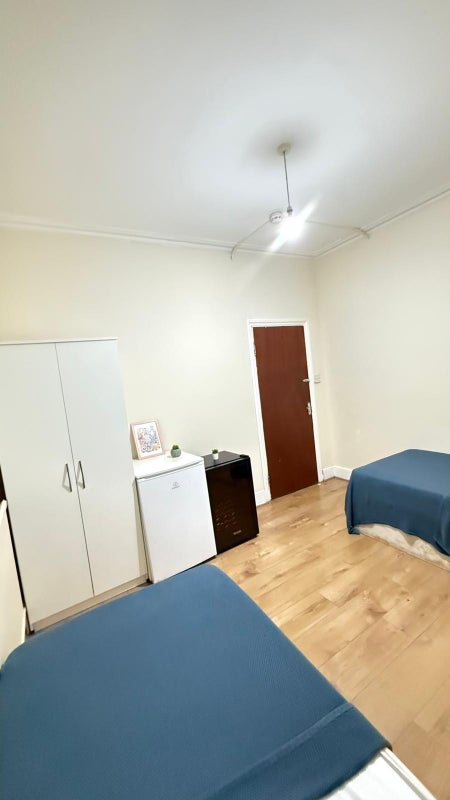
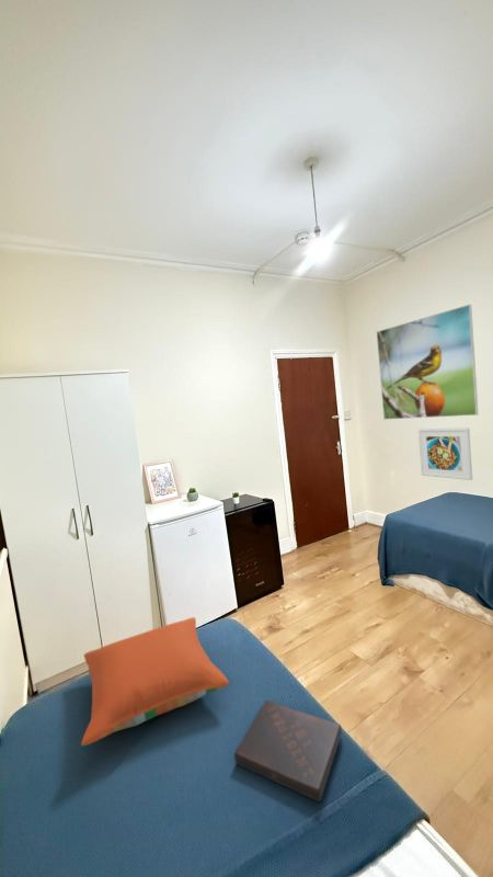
+ pillow (150, 668)
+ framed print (444, 453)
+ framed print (422, 368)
+ book (289, 742)
